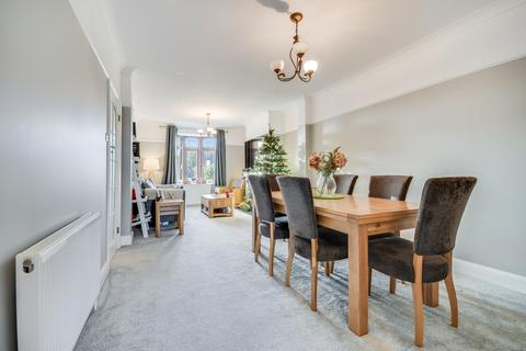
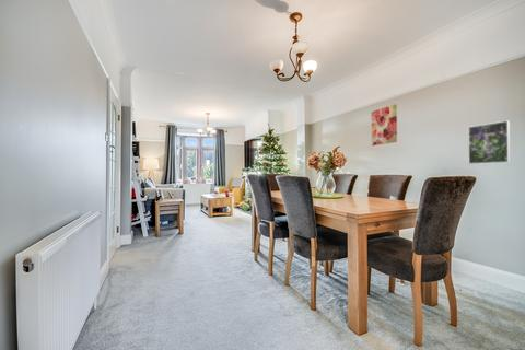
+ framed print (488, 143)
+ wall art (383, 126)
